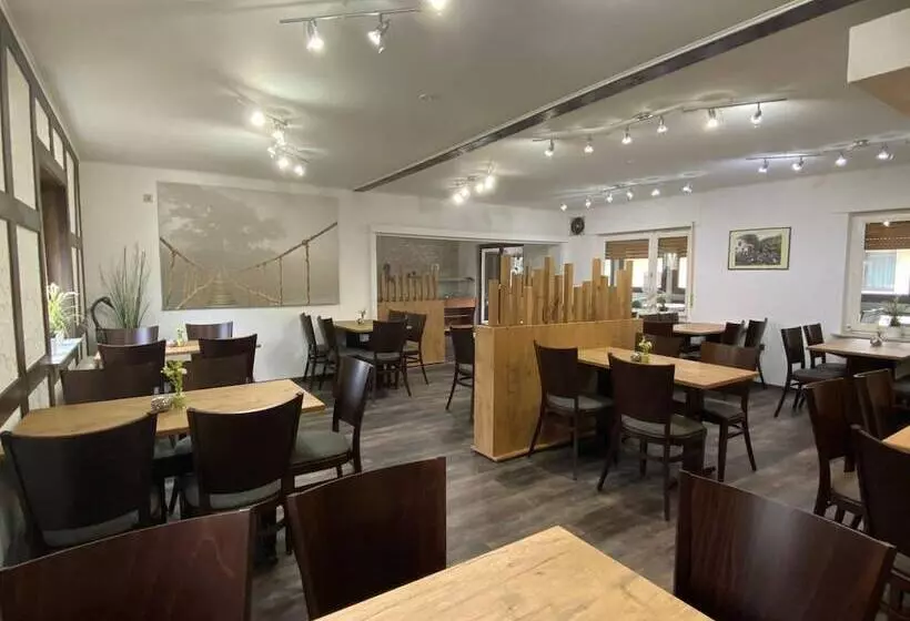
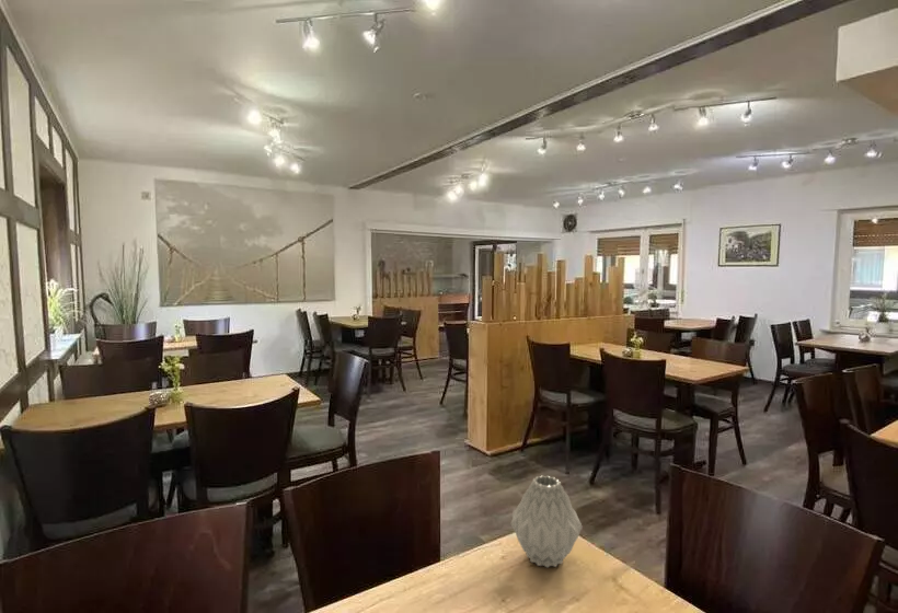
+ vase (545, 519)
